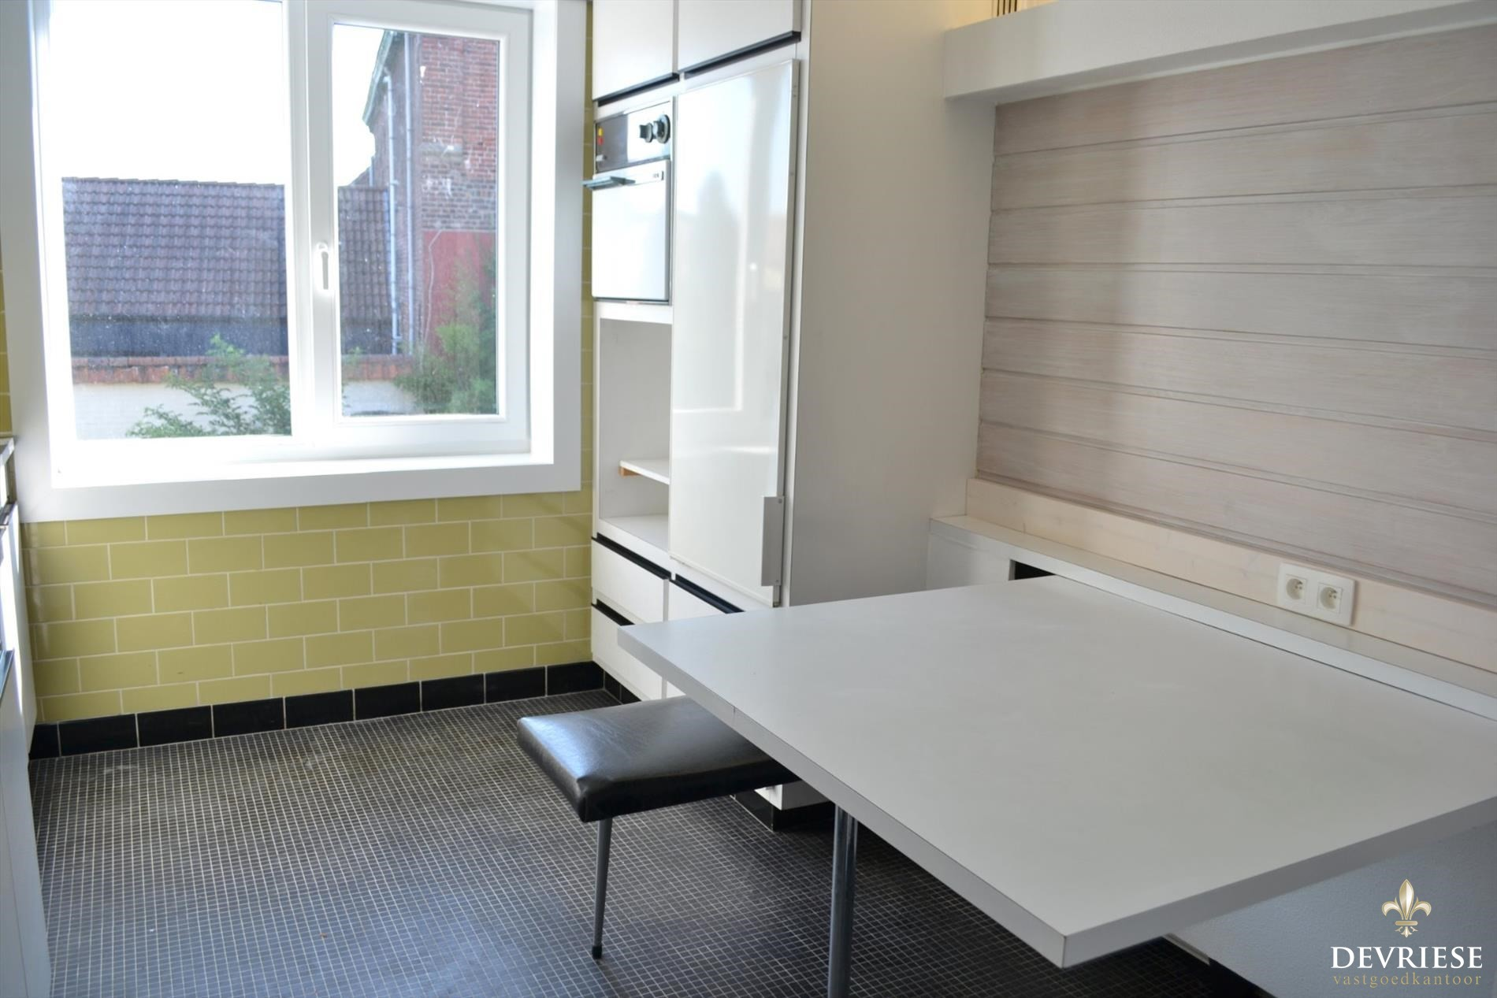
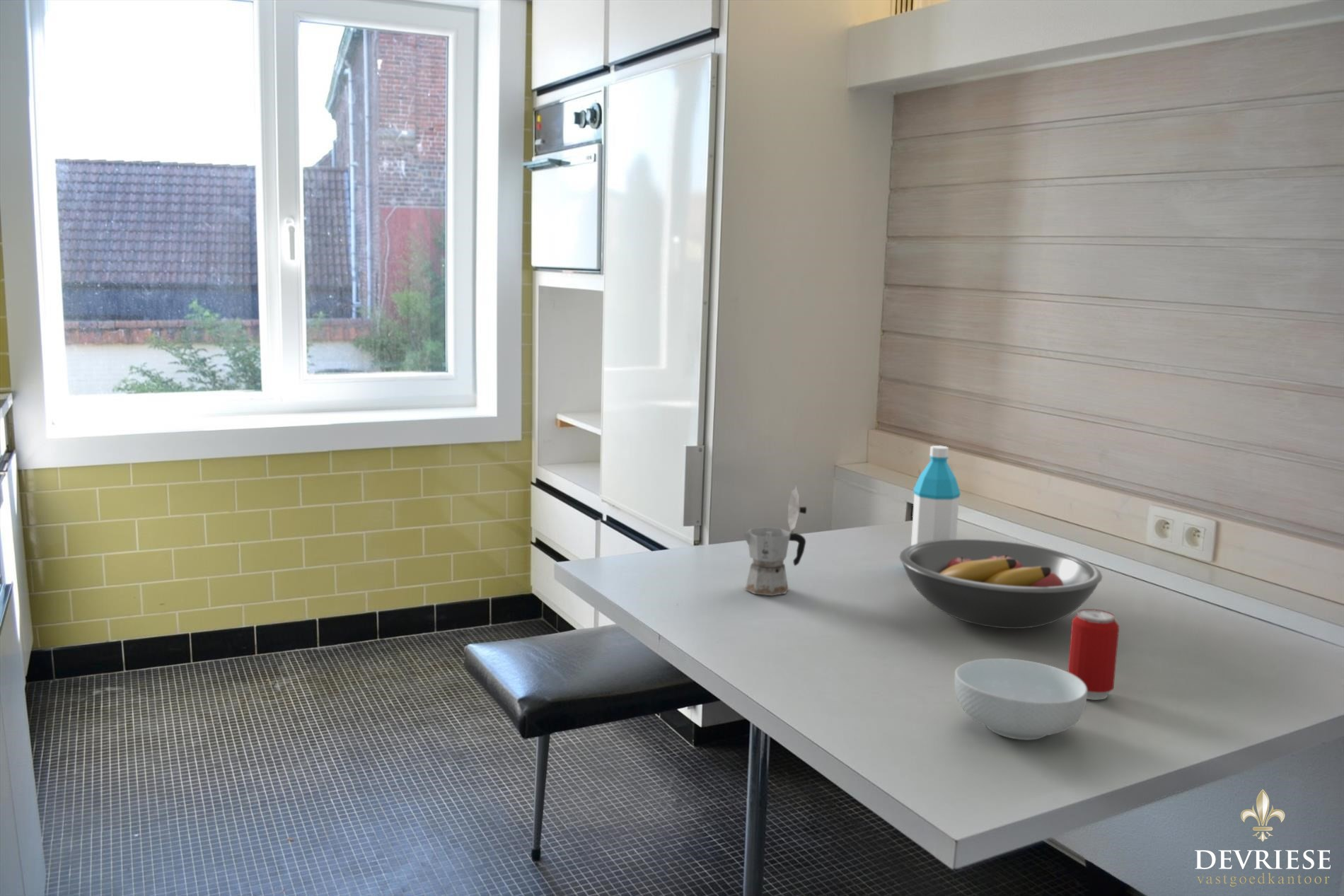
+ moka pot (774, 537)
+ water bottle (935, 508)
+ cereal bowl (1018, 703)
+ beverage can (1092, 653)
+ fruit bowl (997, 581)
